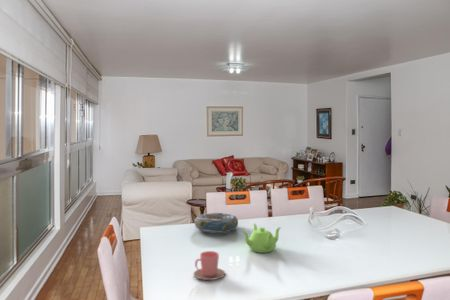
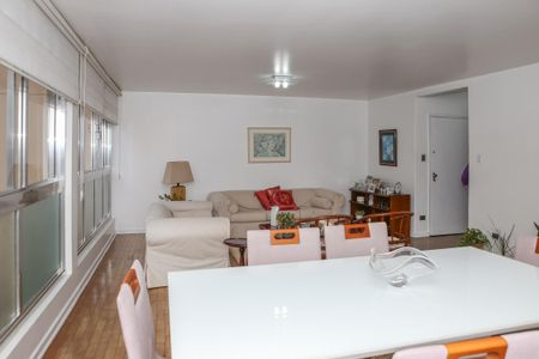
- decorative bowl (216, 222)
- cup (209, 264)
- teapot (261, 238)
